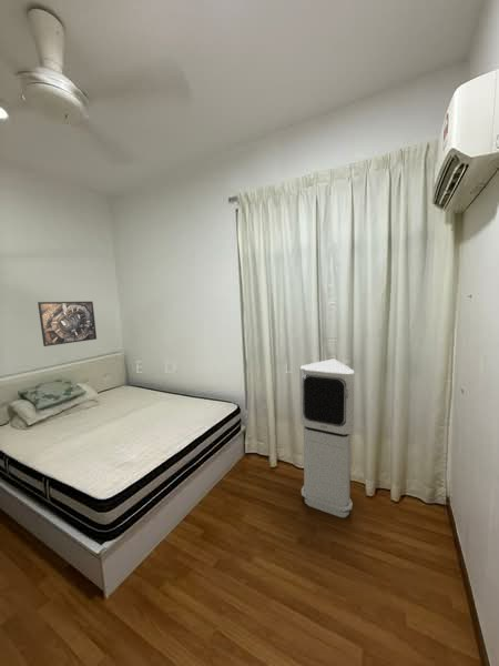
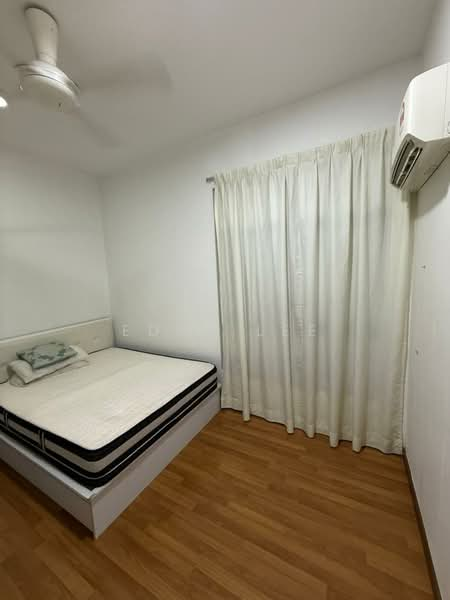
- air purifier (328, 432)
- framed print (70, 322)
